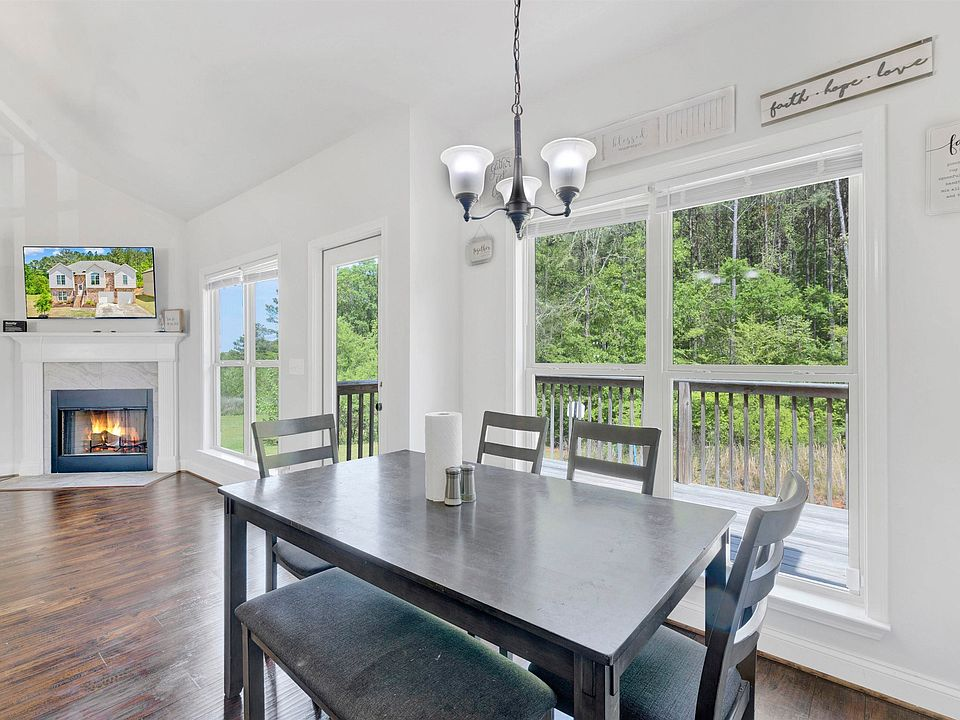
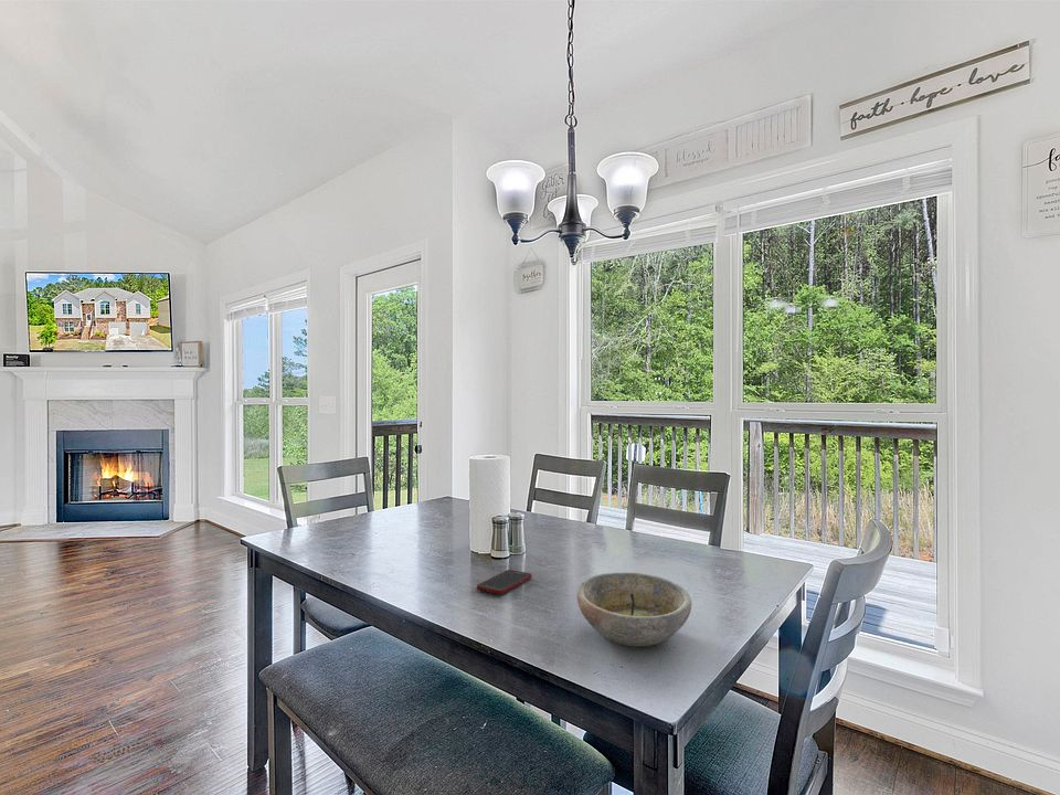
+ bowl (633, 611)
+ cell phone (505, 581)
